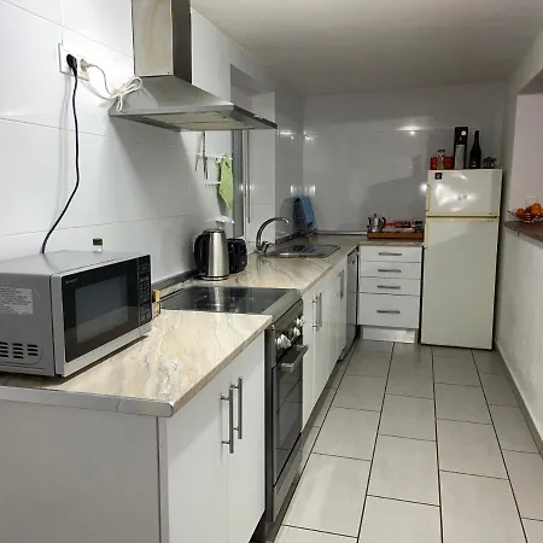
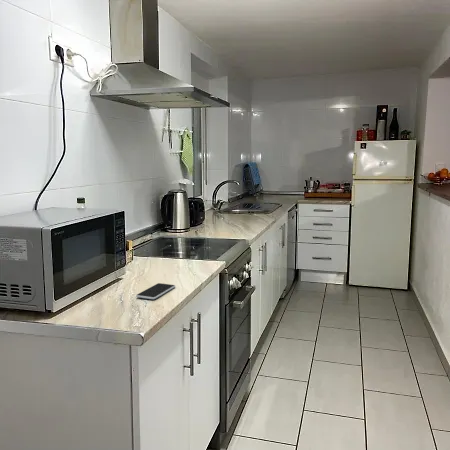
+ smartphone (156, 290)
